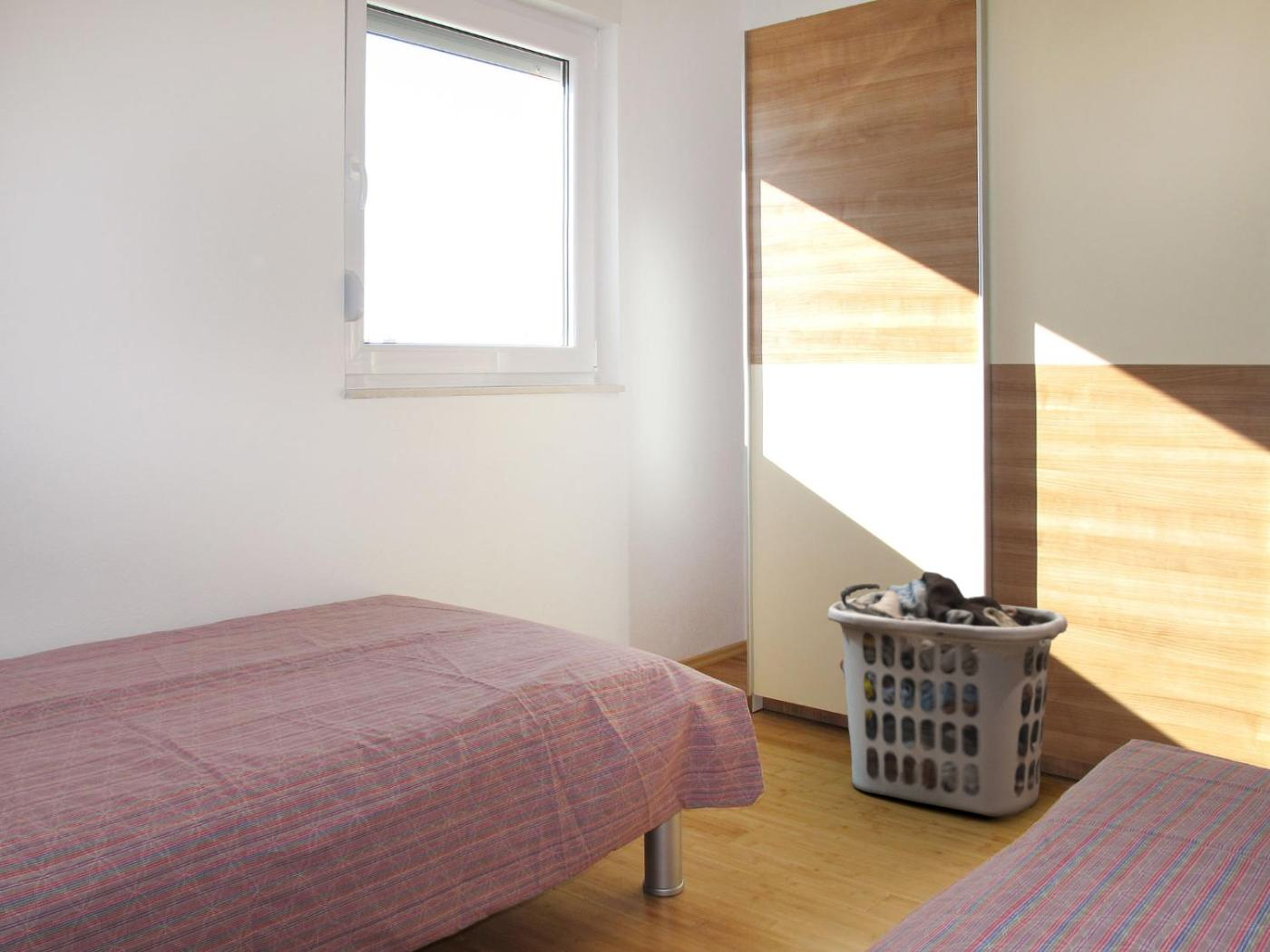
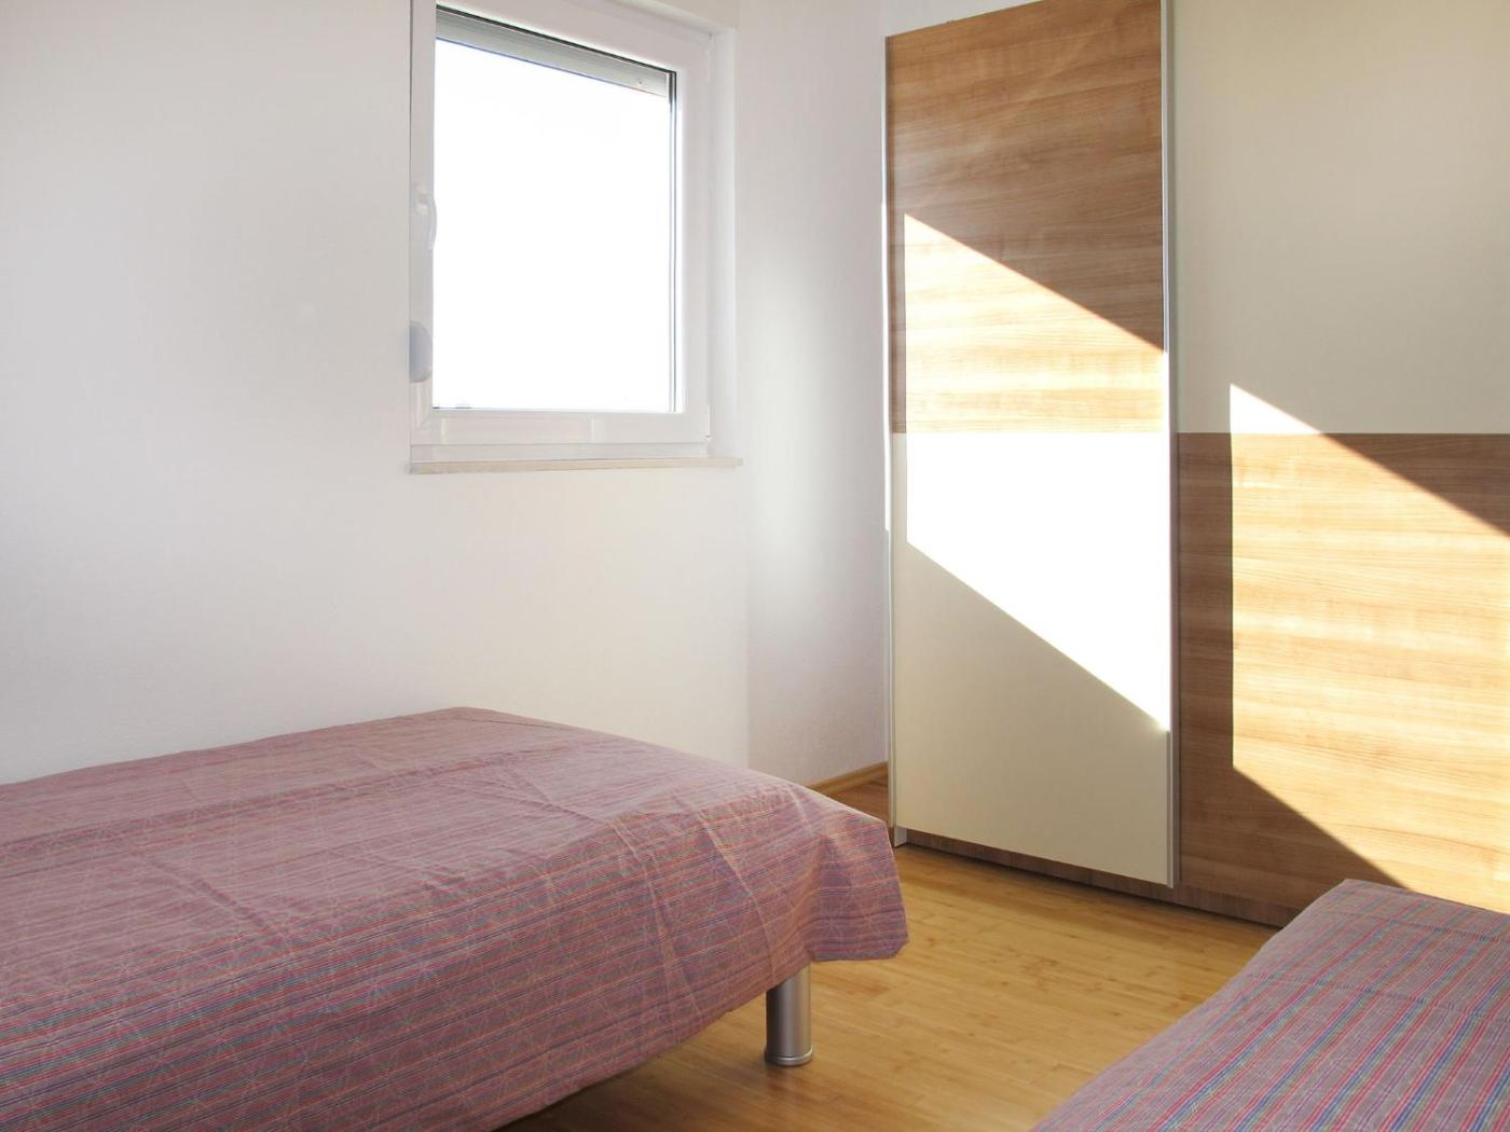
- clothes hamper (943, 683)
